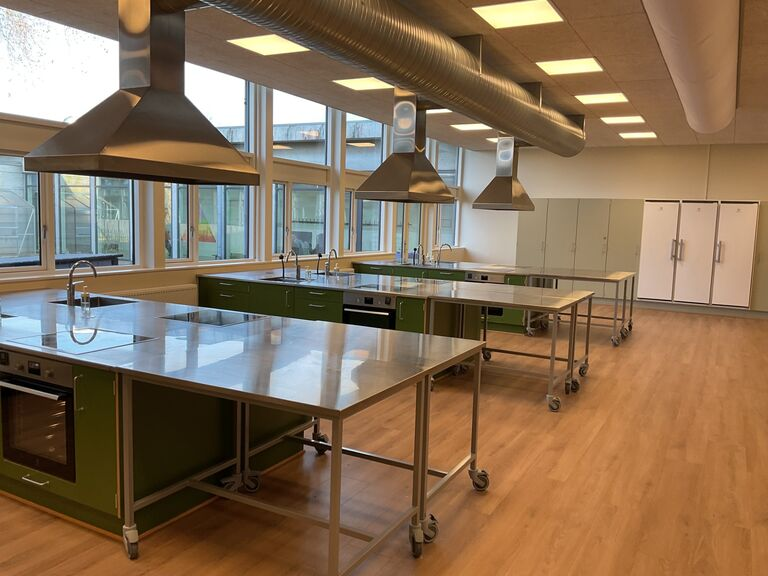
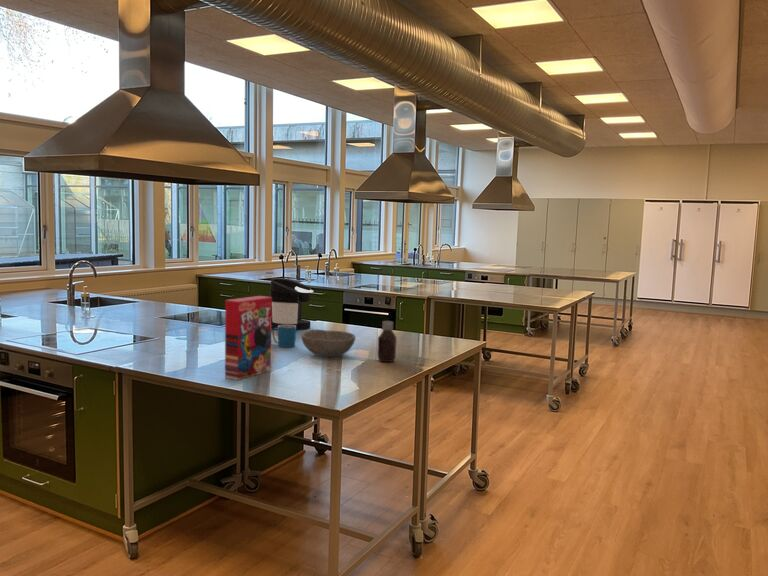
+ bowl (327, 344)
+ mug (283, 335)
+ coffee maker (291, 303)
+ cereal box (248, 336)
+ bottle (387, 341)
